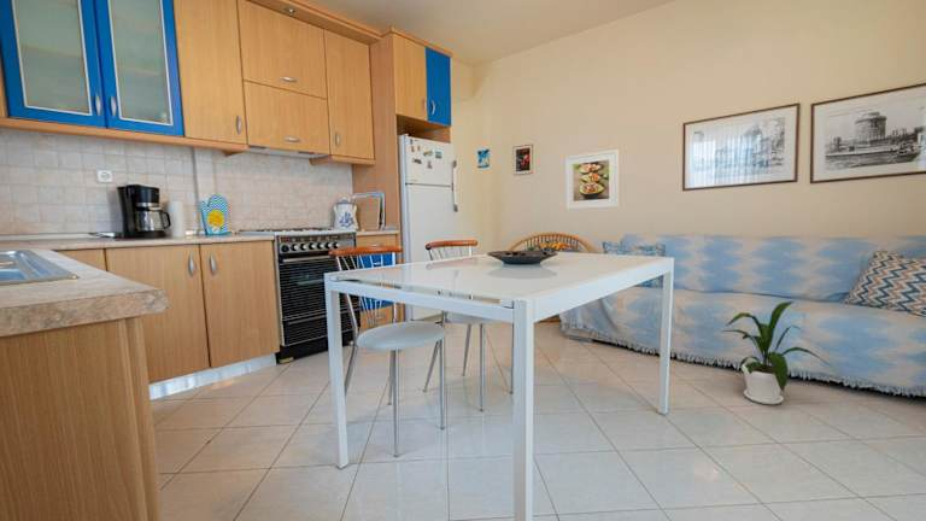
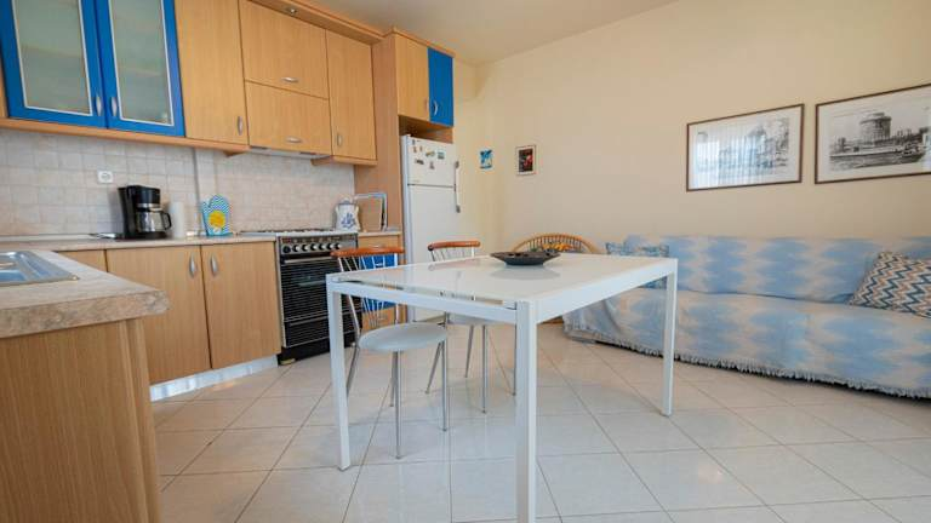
- house plant (764, 351)
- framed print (591, 181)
